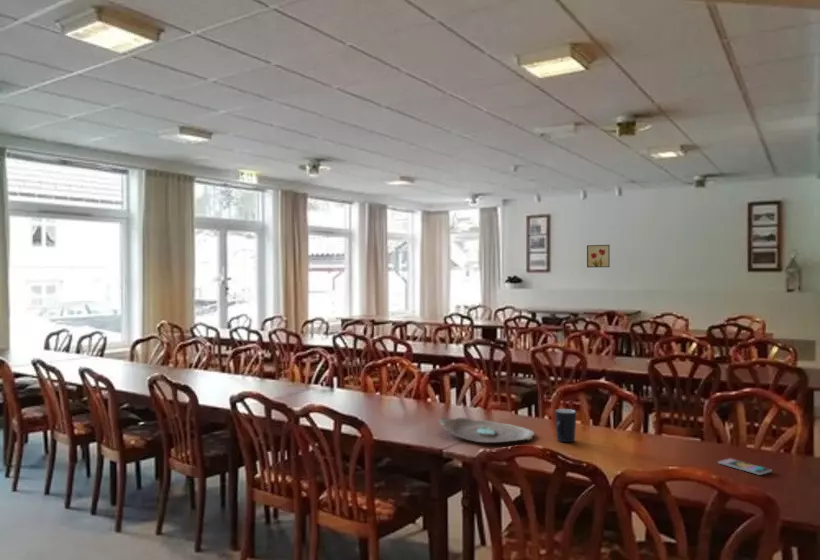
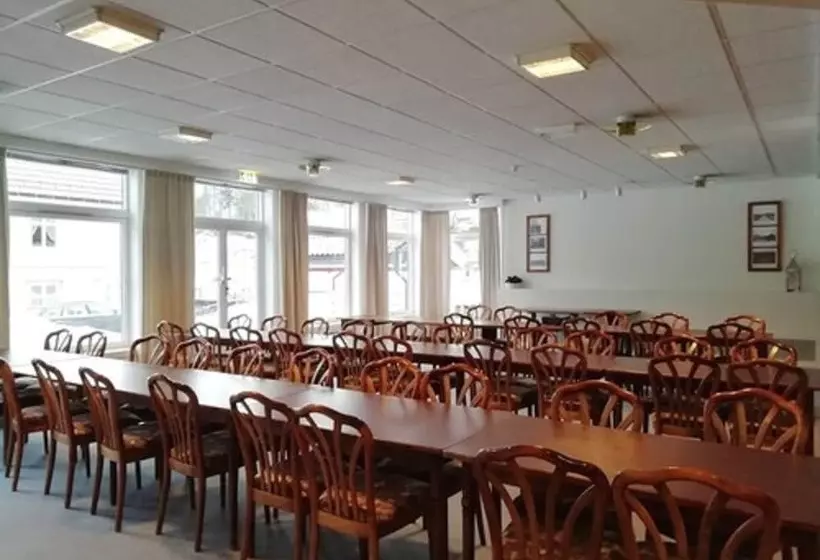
- mug (564, 426)
- decorative bowl (487, 427)
- smartphone (744, 466)
- wall art (598, 256)
